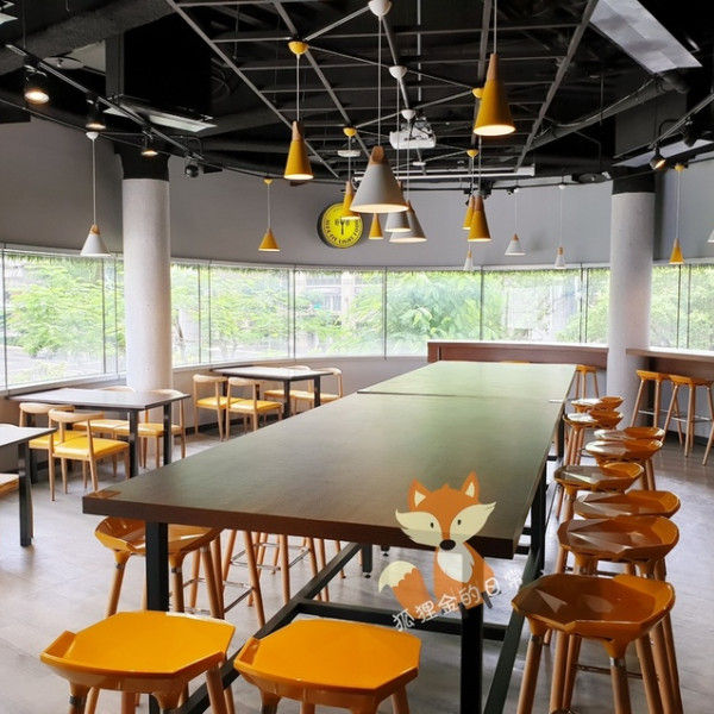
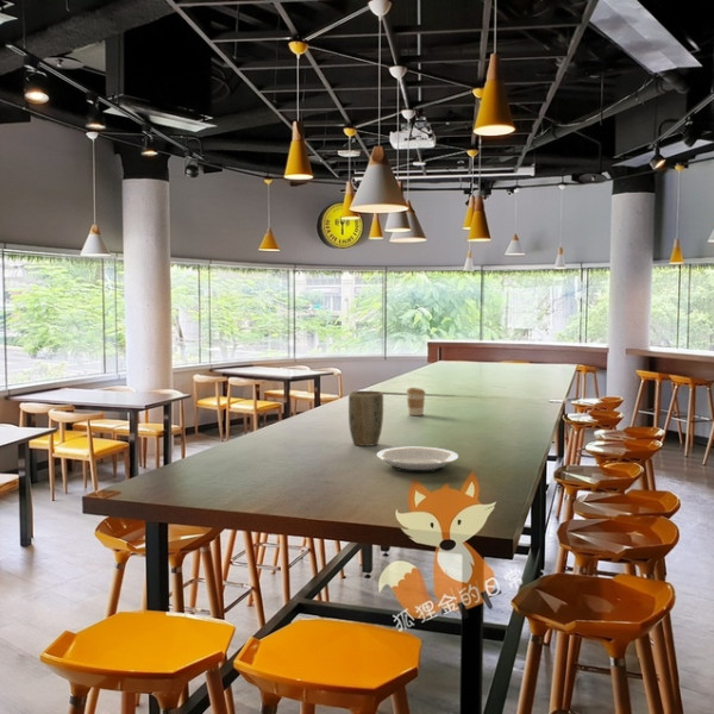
+ plate (416, 461)
+ coffee cup (415, 401)
+ plant pot (365, 418)
